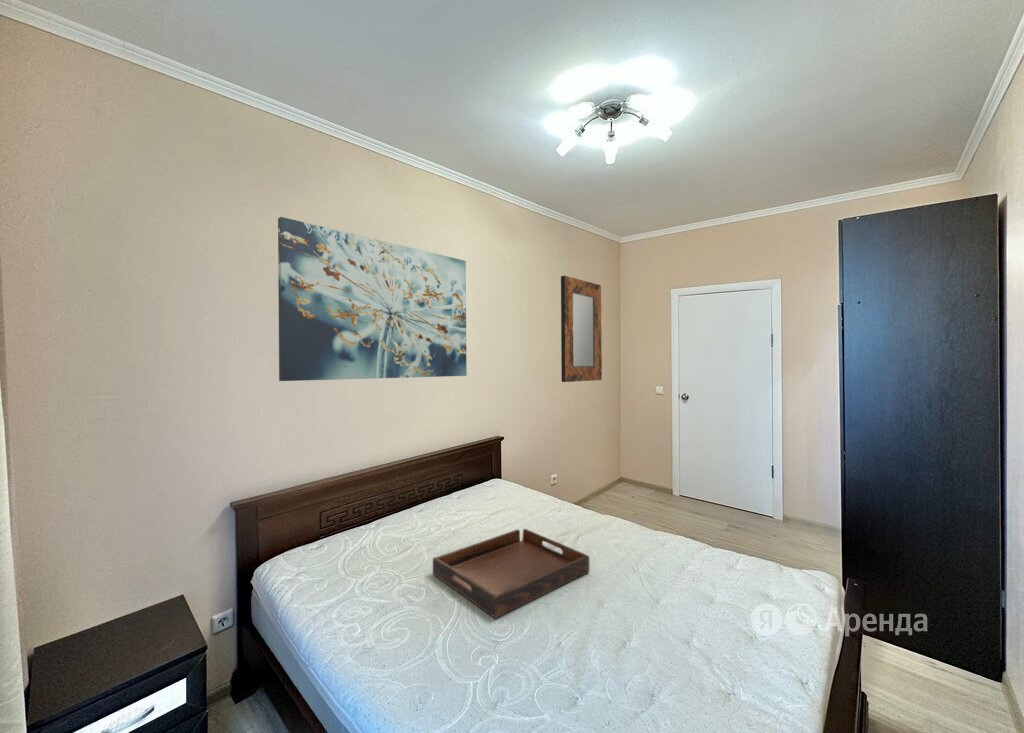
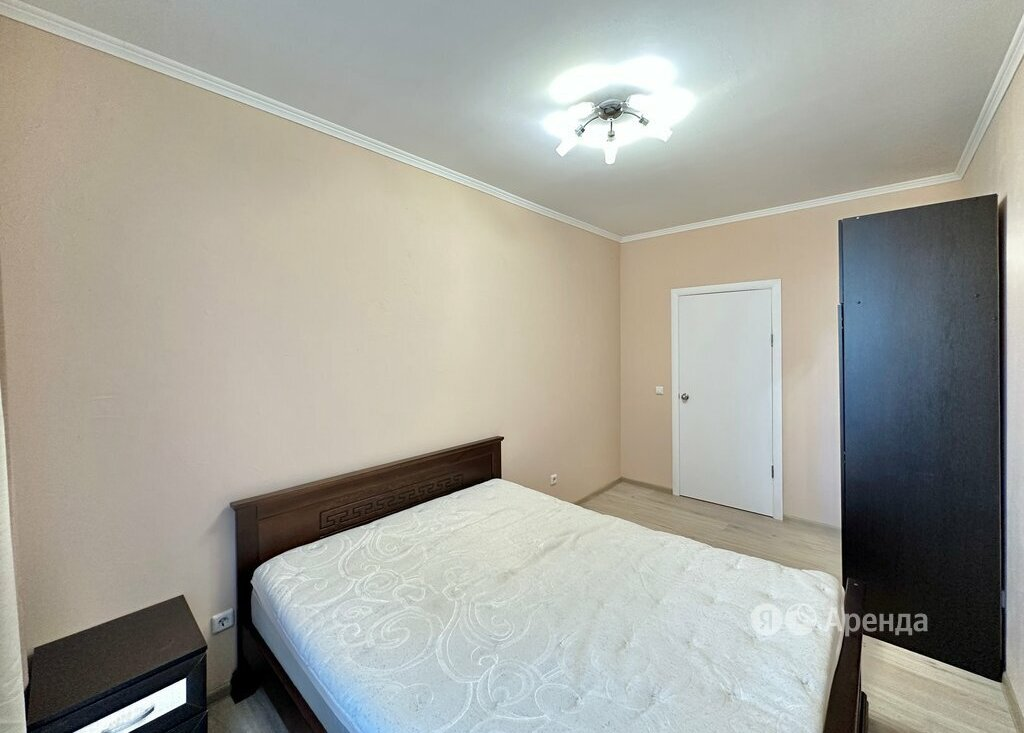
- wall art (388, 310)
- home mirror (582, 330)
- serving tray (511, 564)
